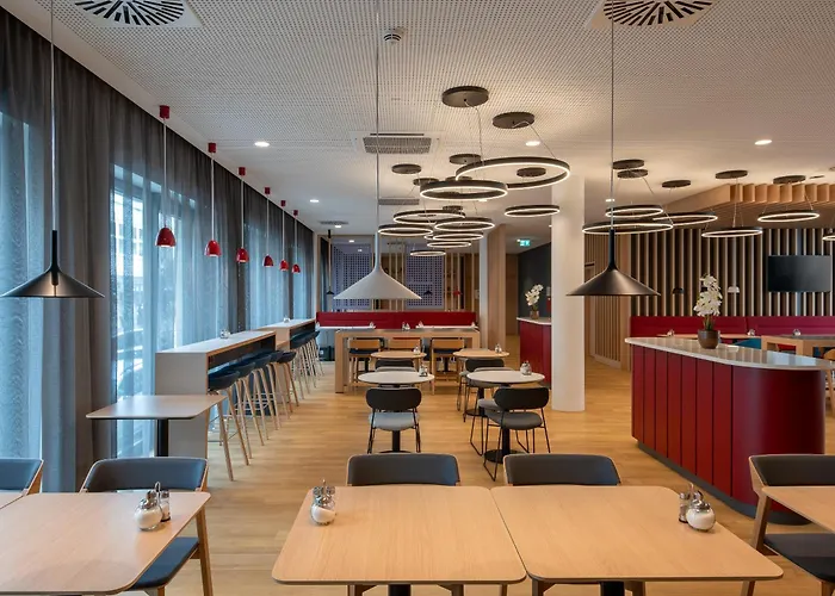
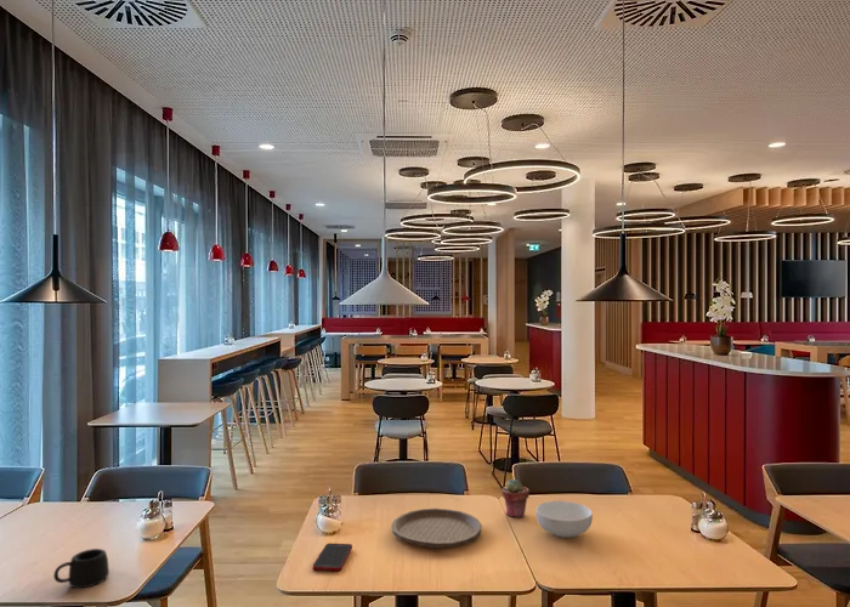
+ potted succulent (515, 497)
+ mug (81, 569)
+ cell phone (333, 556)
+ plate (436, 527)
+ cereal bowl (563, 521)
